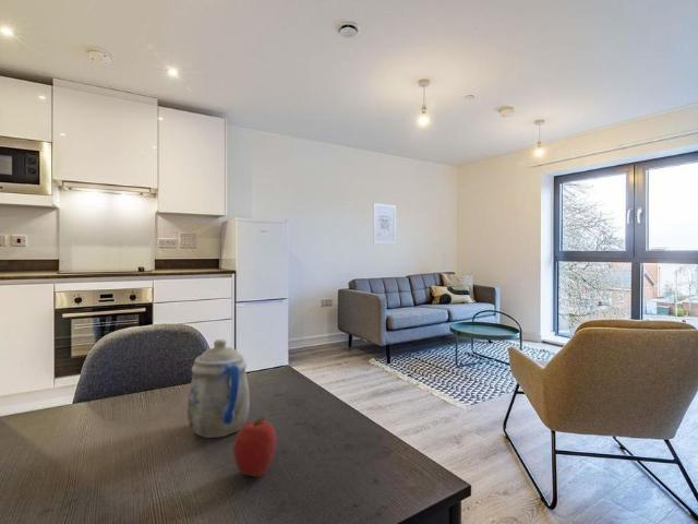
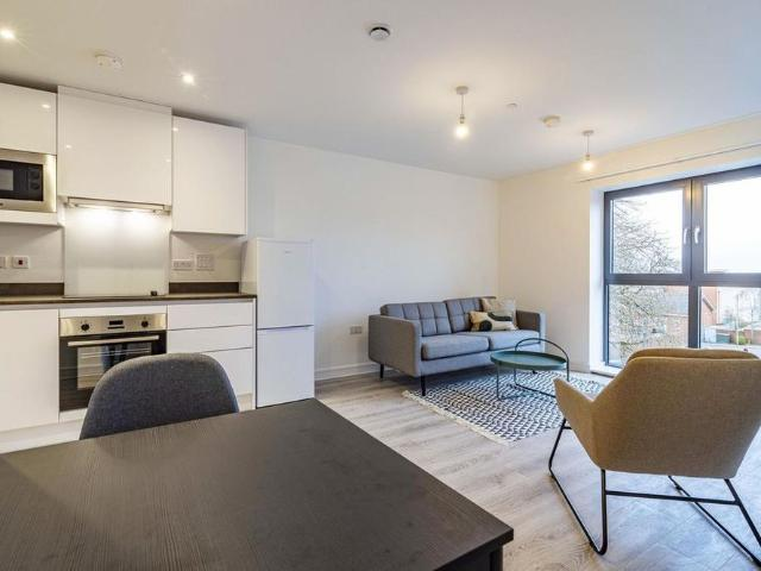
- wall art (384, 224)
- fruit (255, 444)
- teapot (219, 383)
